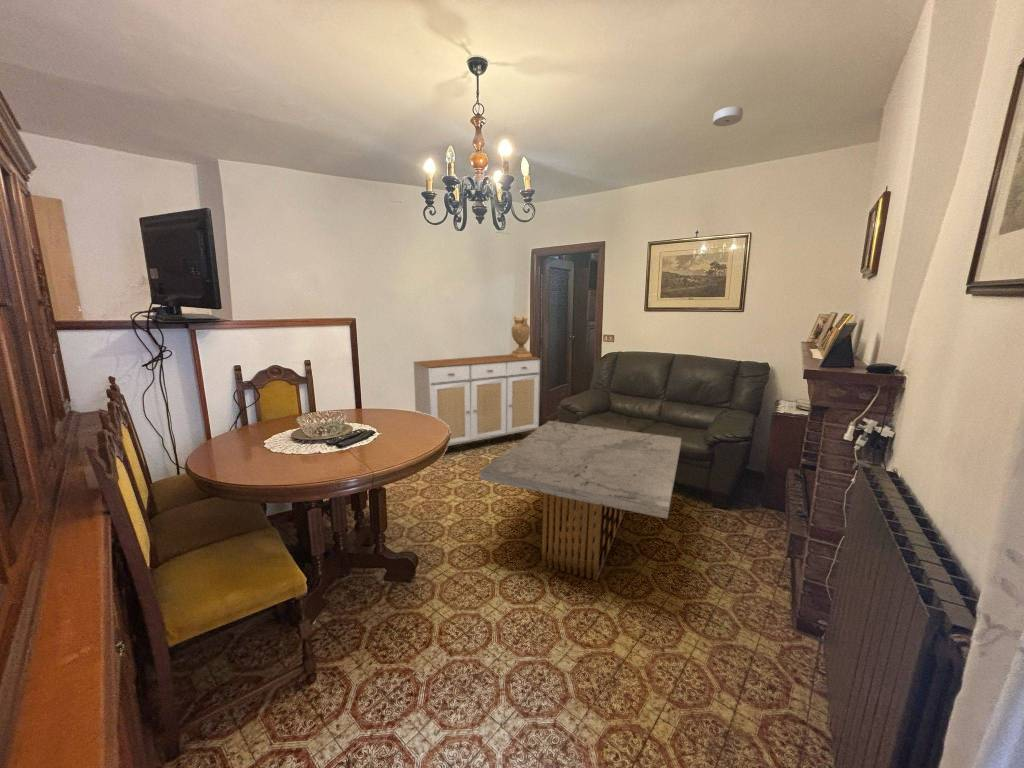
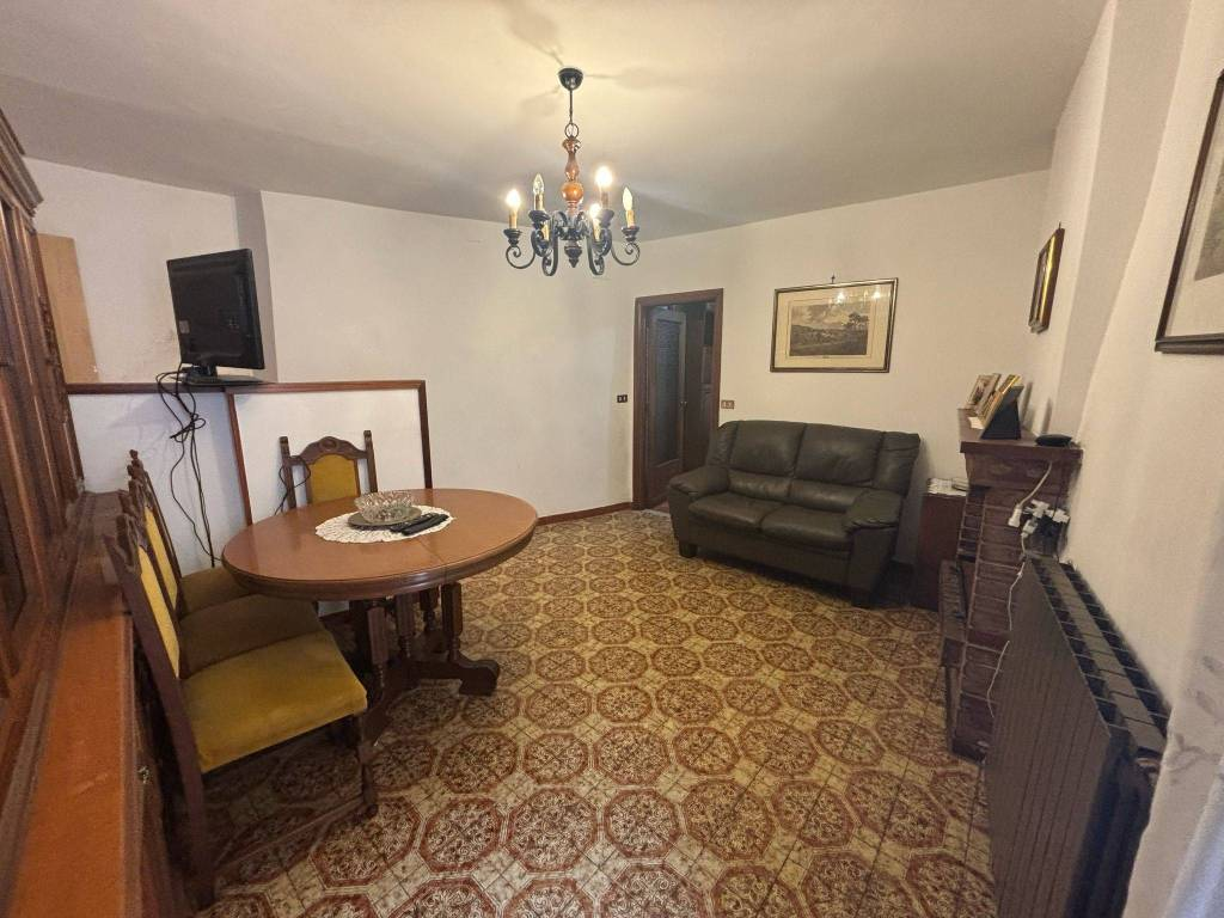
- sideboard (479, 401)
- decorative urn (520, 336)
- coffee table (590, 494)
- smoke detector (727, 116)
